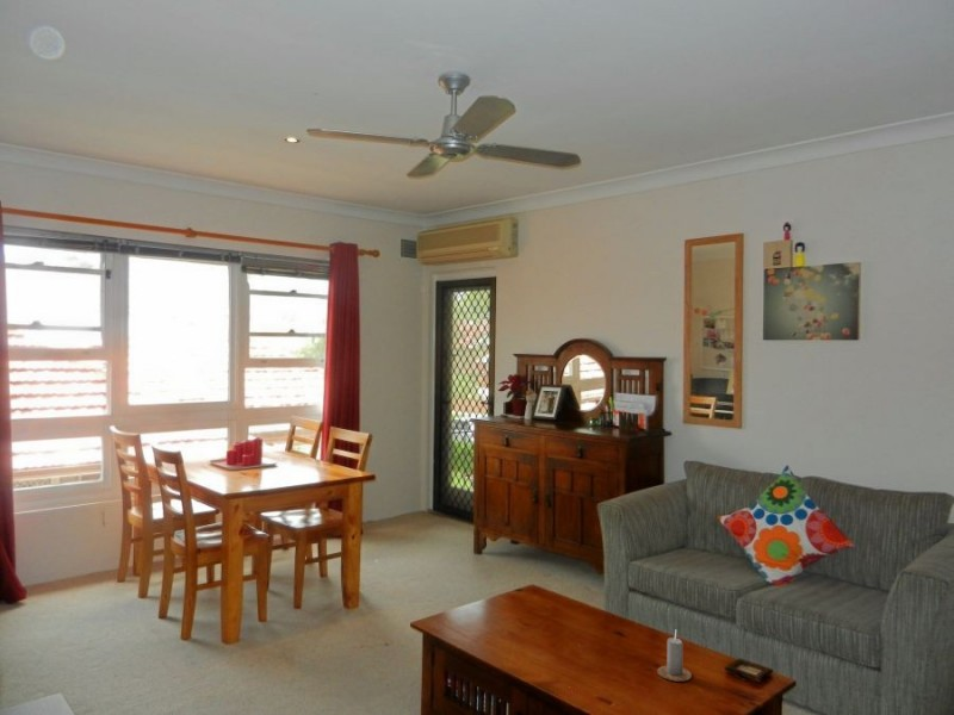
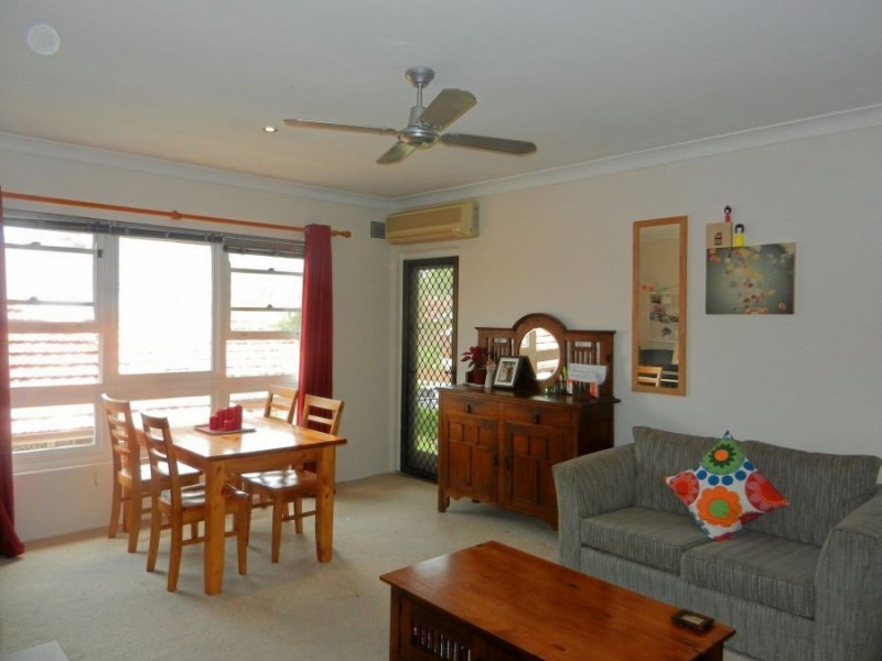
- candle (674, 649)
